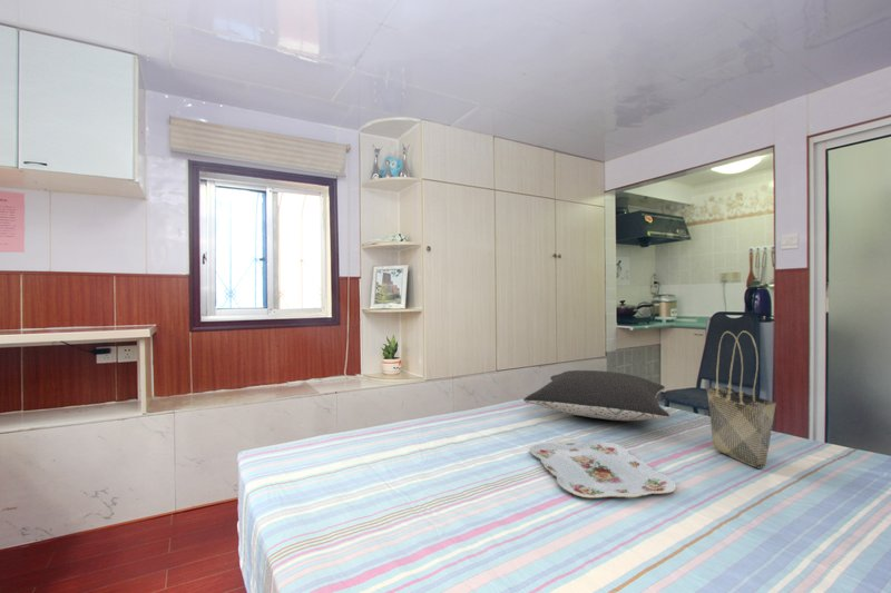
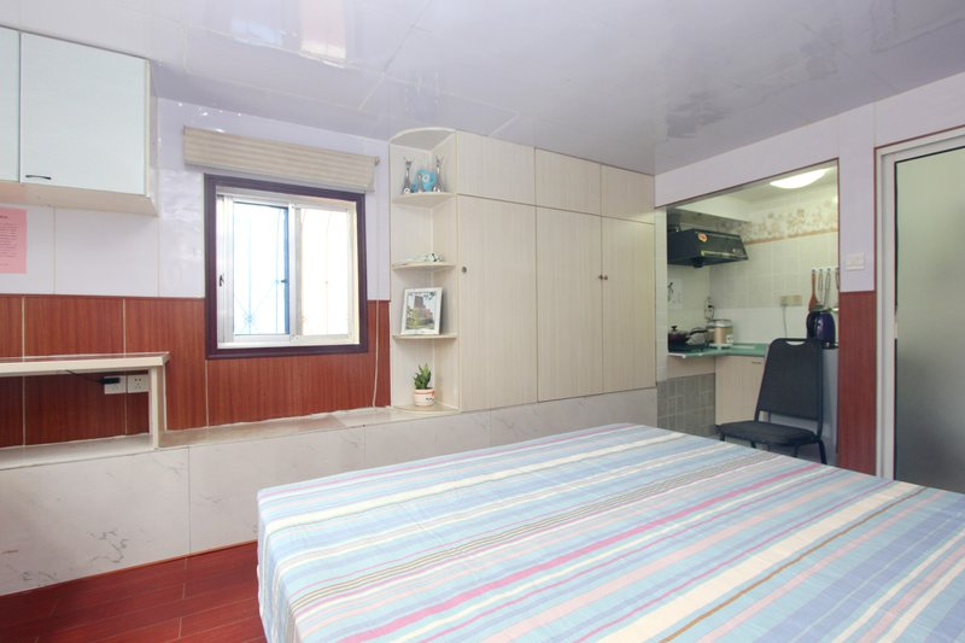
- tote bag (737, 395)
- serving tray (595, 466)
- pillow (598, 393)
